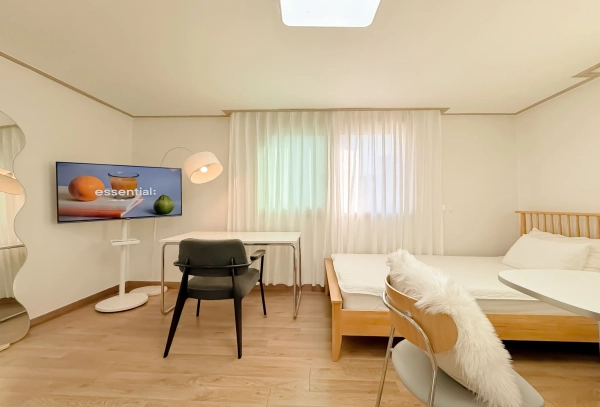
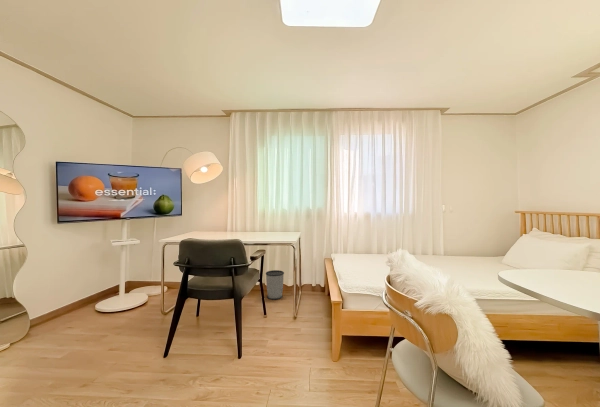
+ wastebasket (274, 284)
